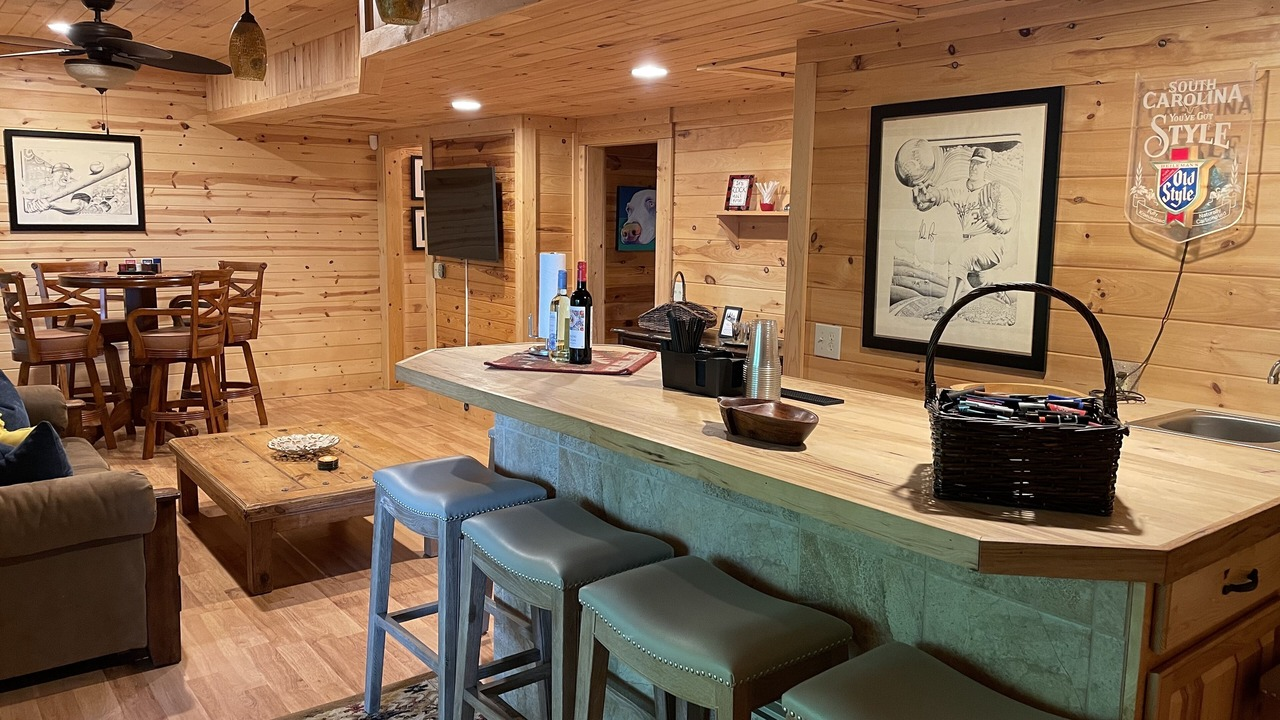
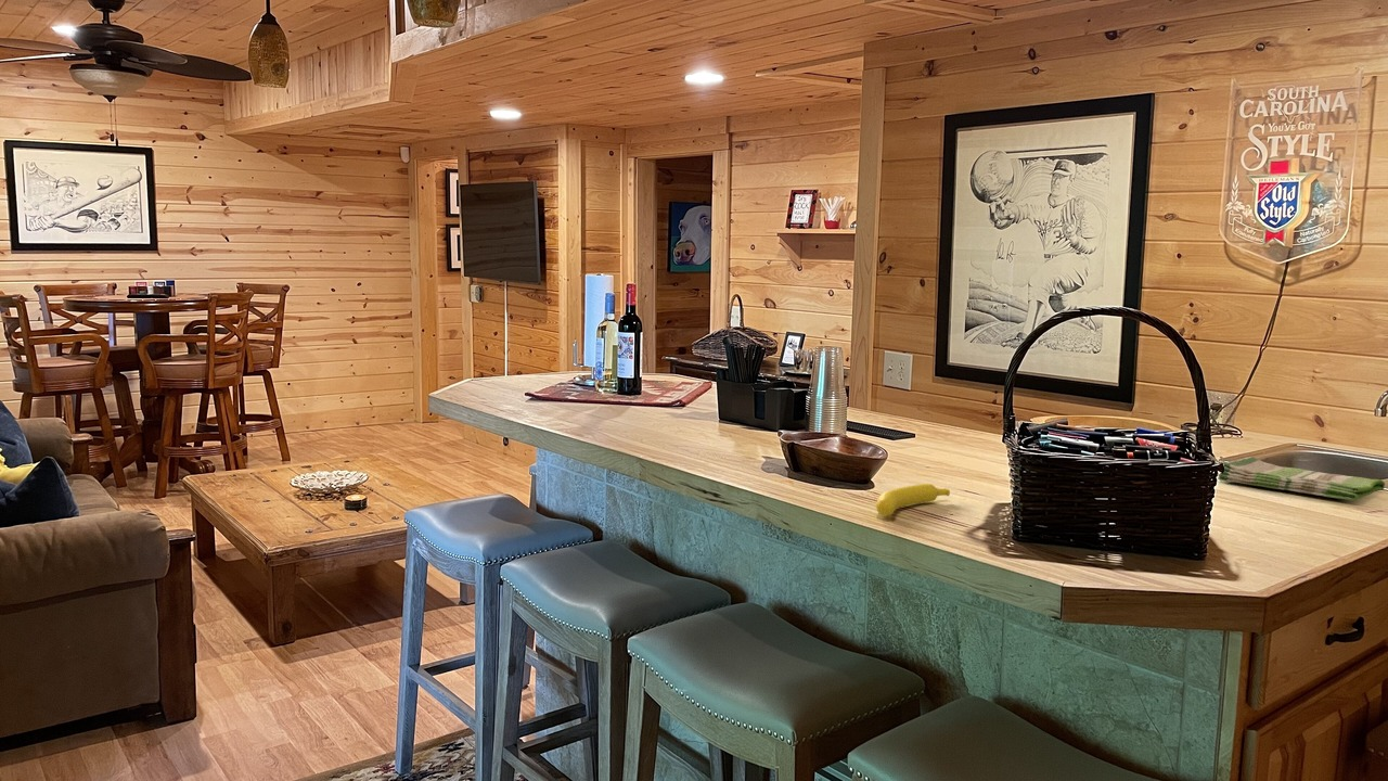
+ banana (908, 498)
+ dish towel (1299, 475)
